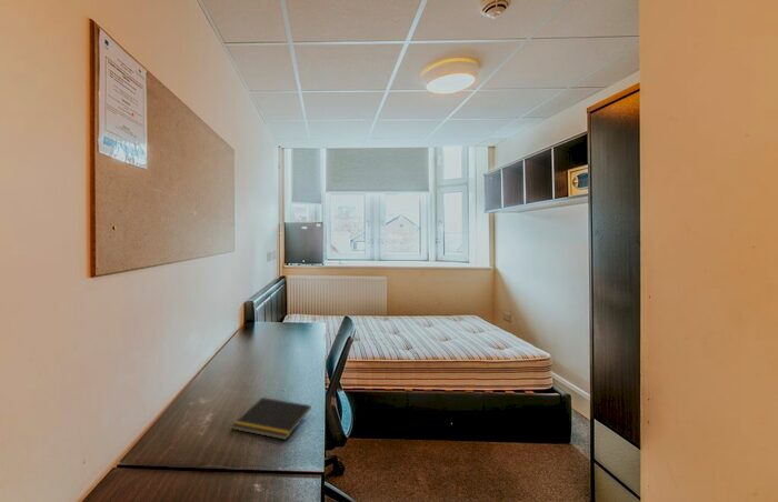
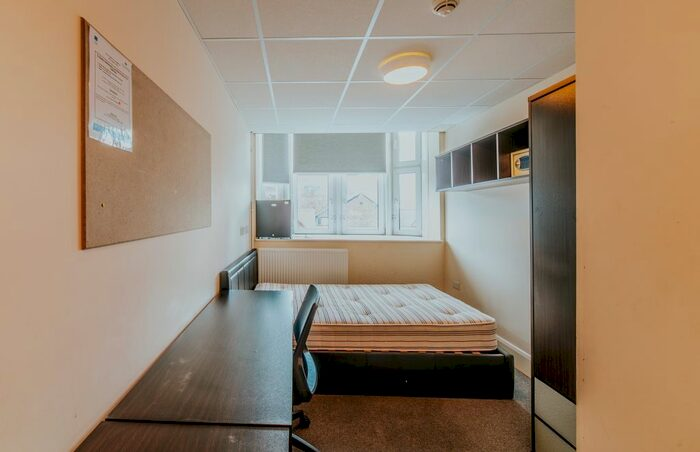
- notepad (272, 416)
